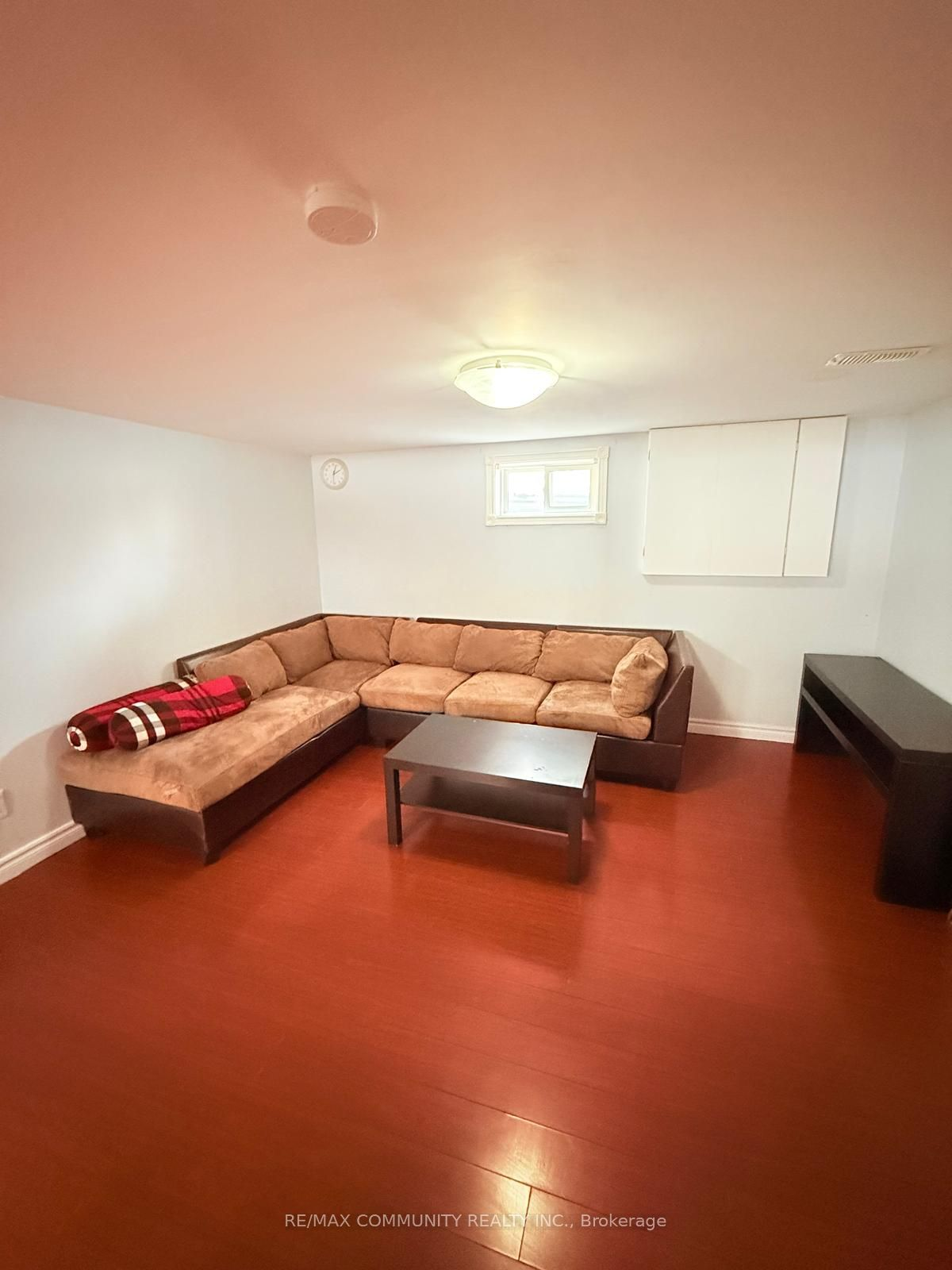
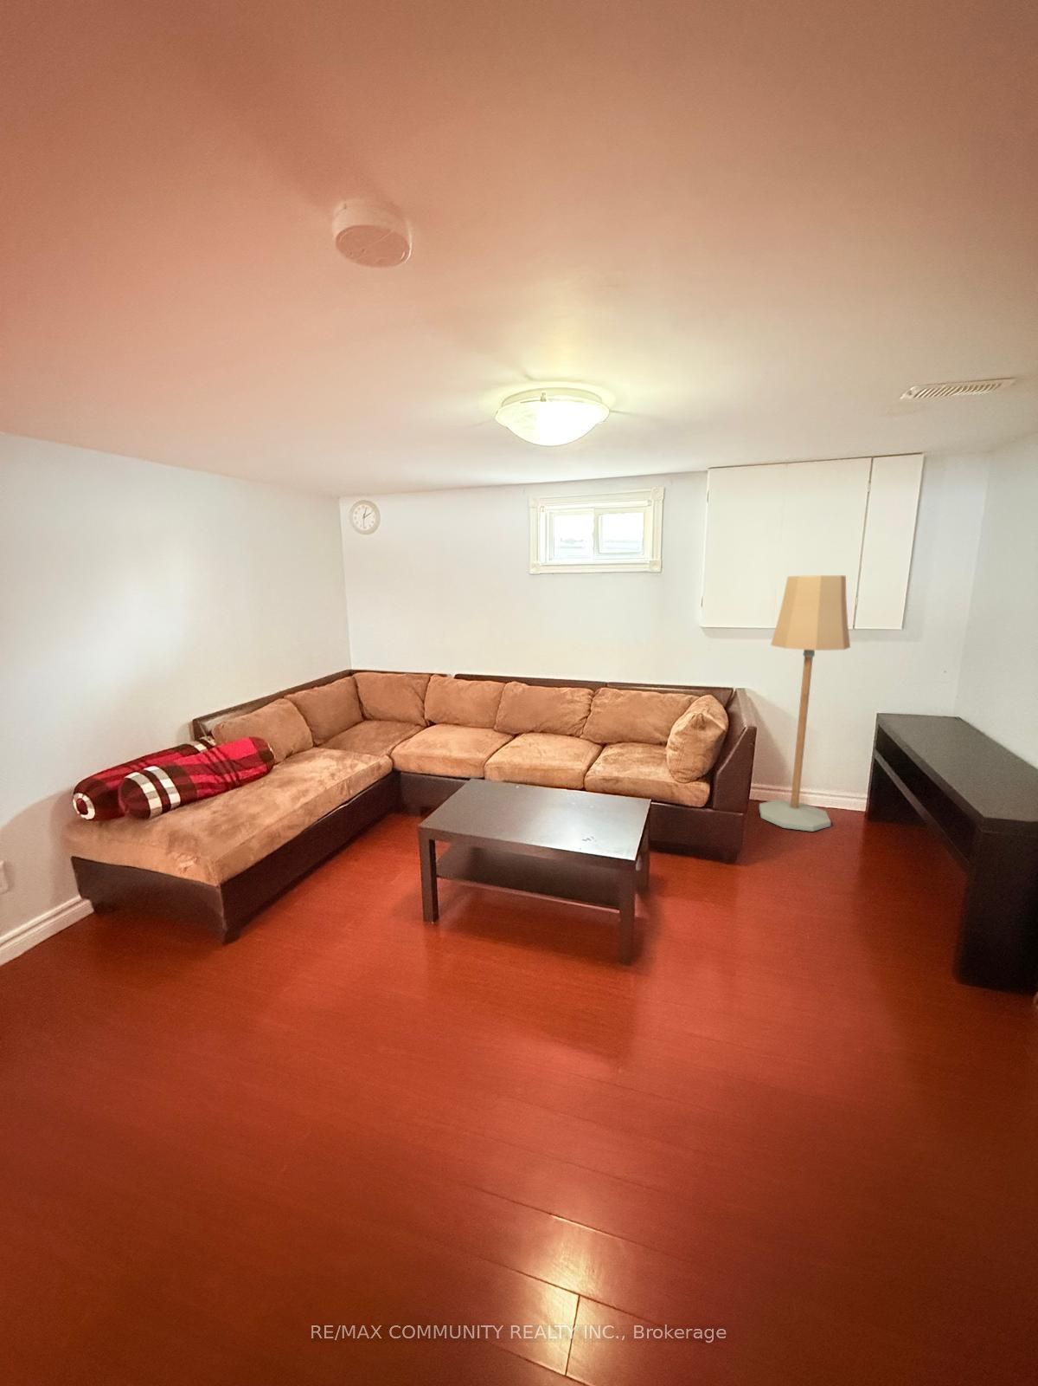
+ floor lamp (804, 701)
